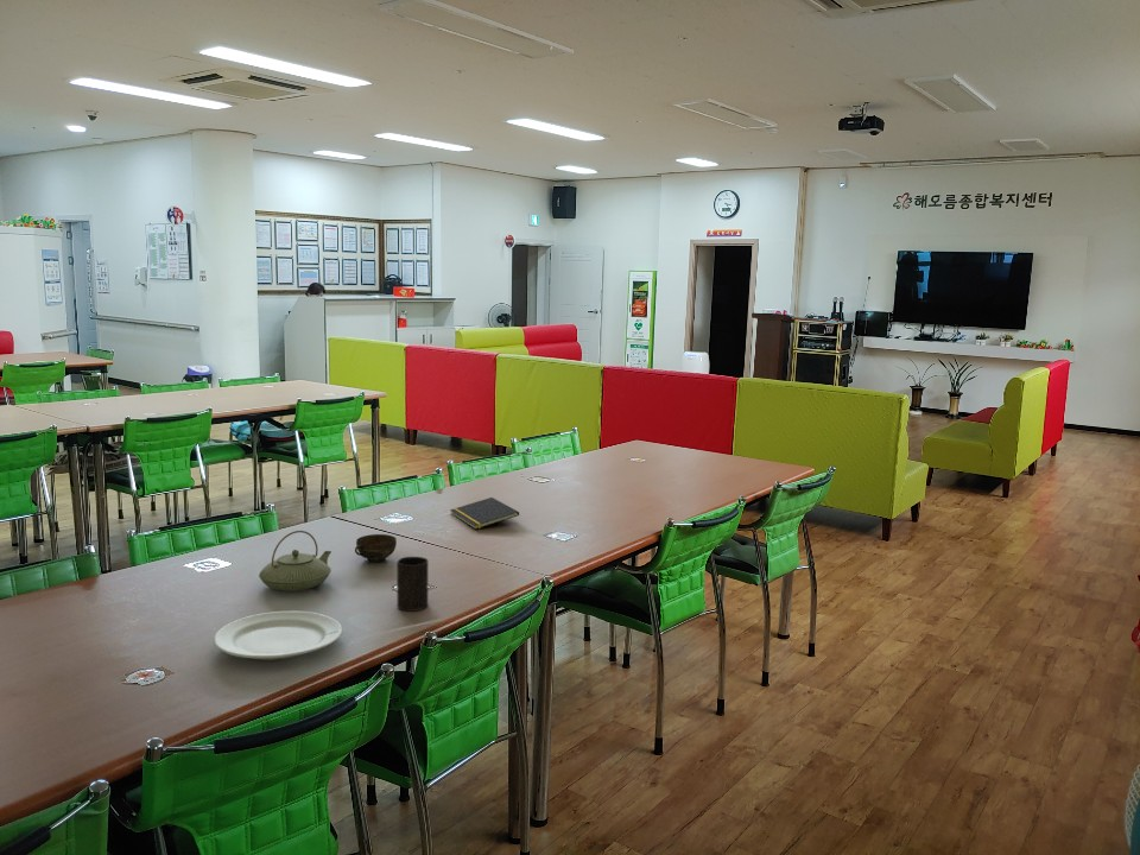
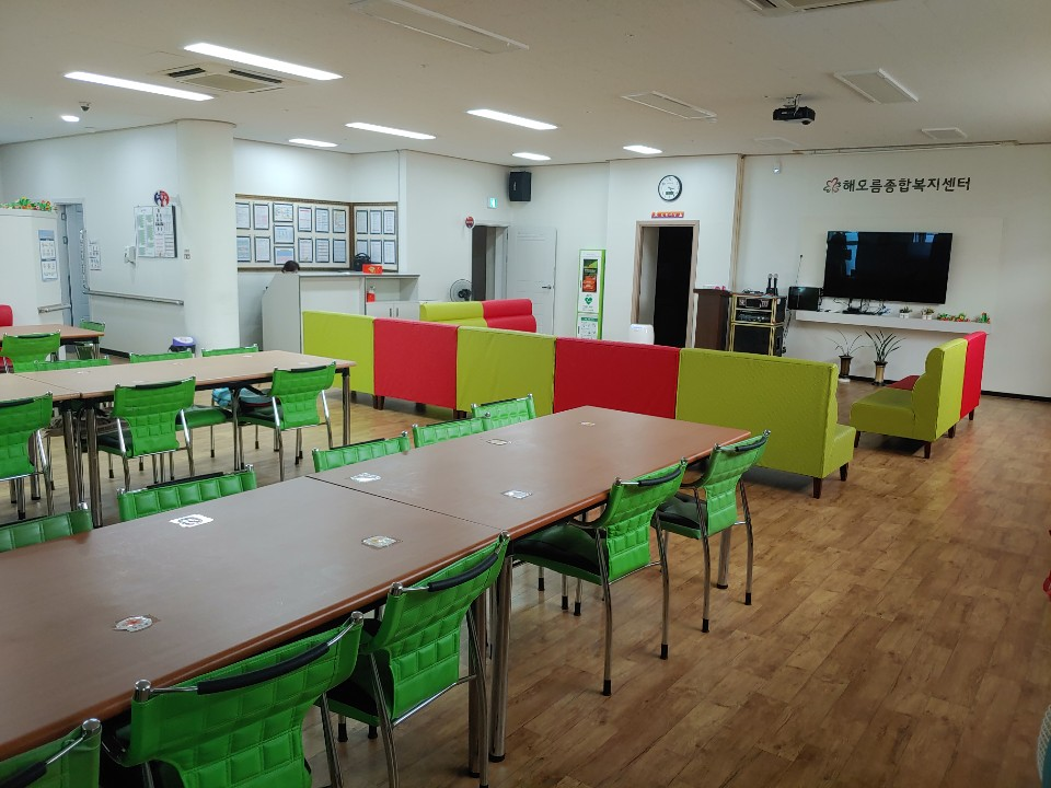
- chinaware (279, 638)
- cup (412, 583)
- notepad (483, 512)
- teapot (299, 557)
- cup (373, 550)
